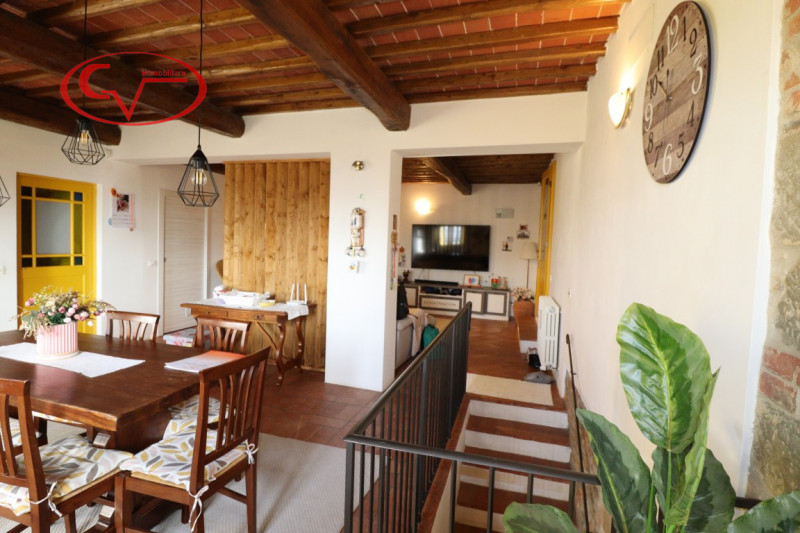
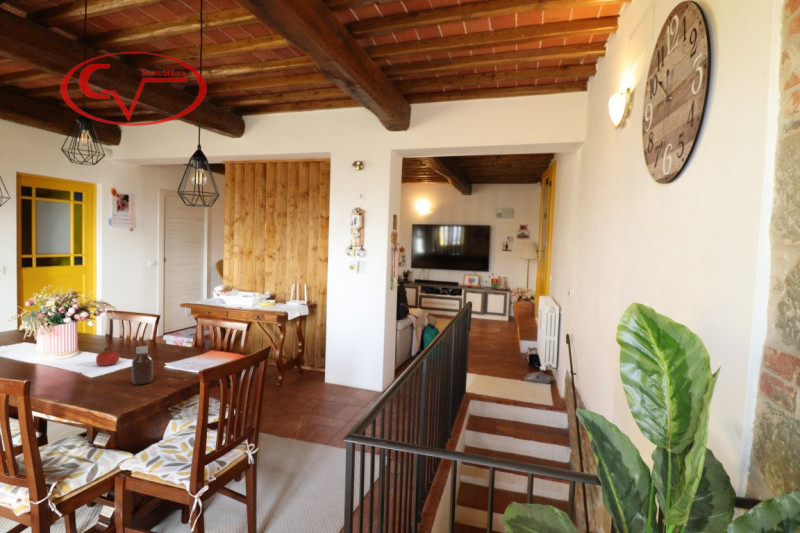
+ fruit (107, 355)
+ bottle (142, 364)
